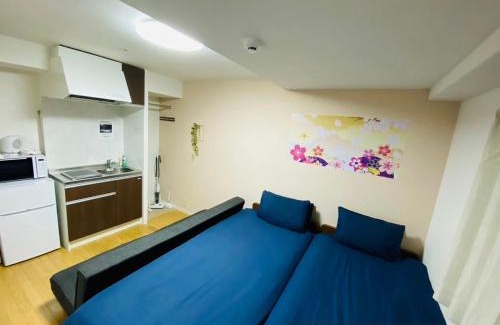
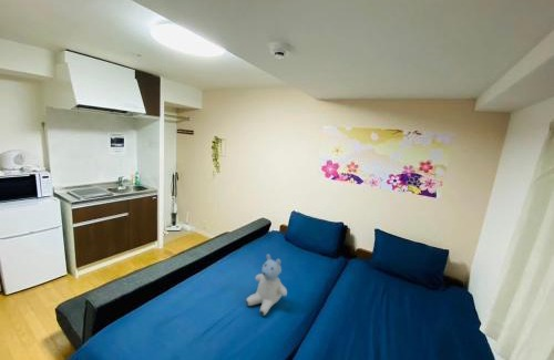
+ stuffed bear (266, 281)
